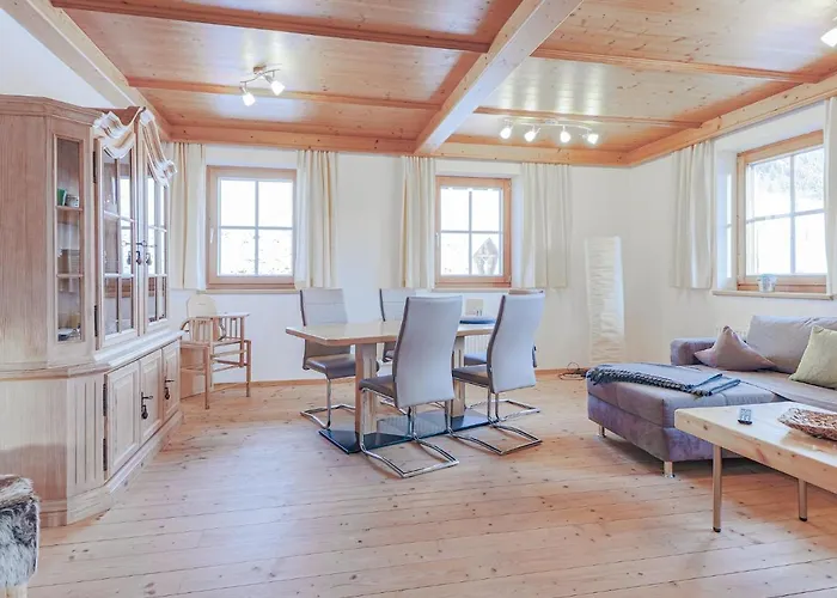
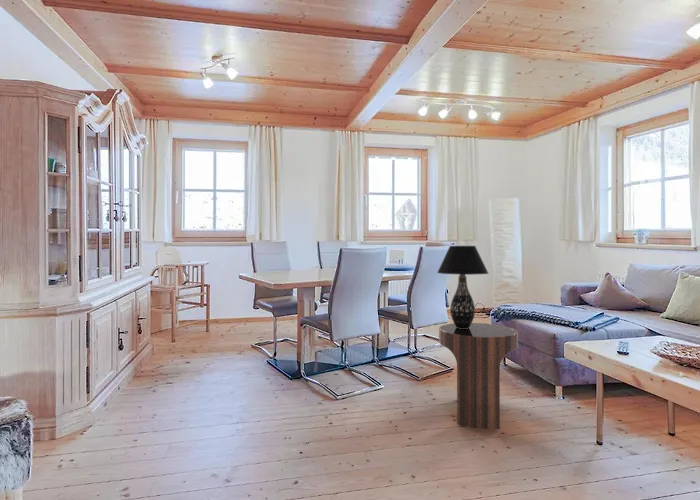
+ table lamp (462, 286)
+ side table (477, 371)
